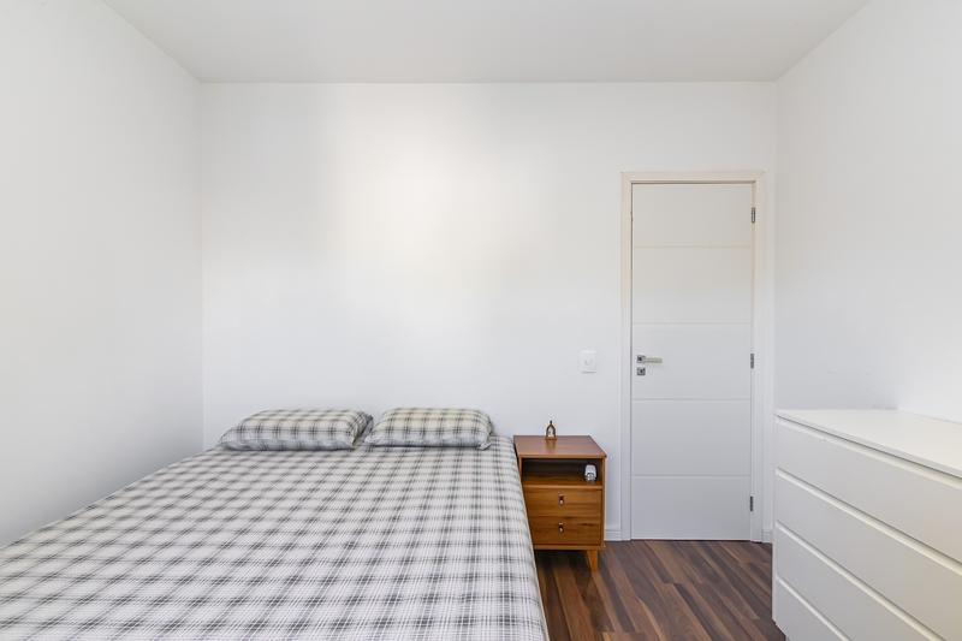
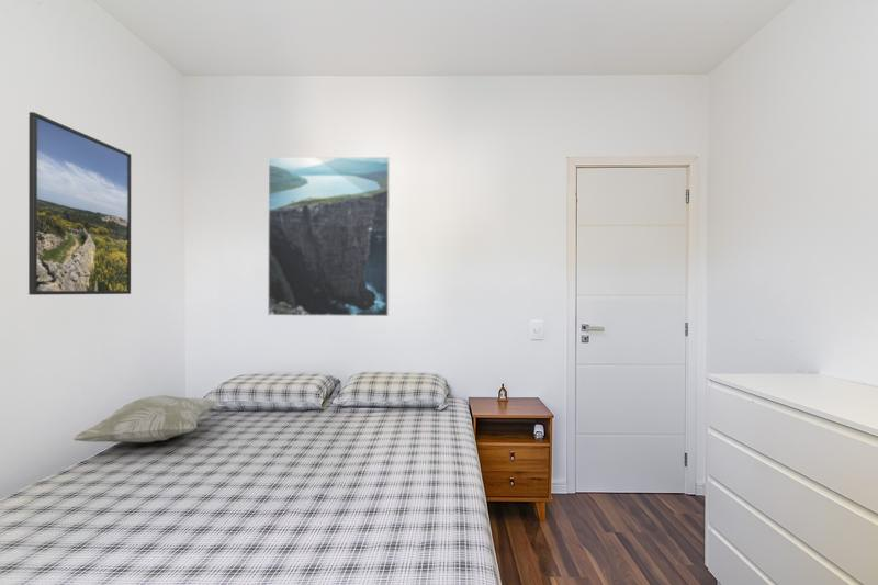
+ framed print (328, 236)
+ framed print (87, 215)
+ decorative pillow (156, 417)
